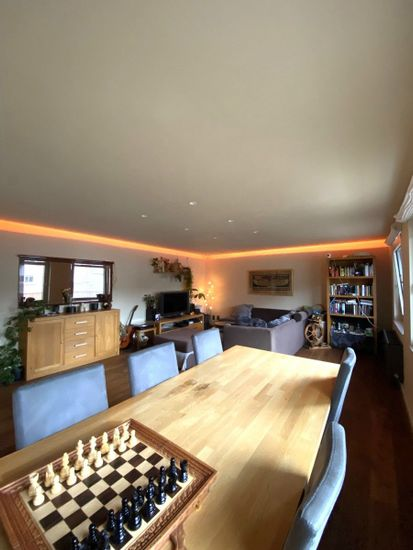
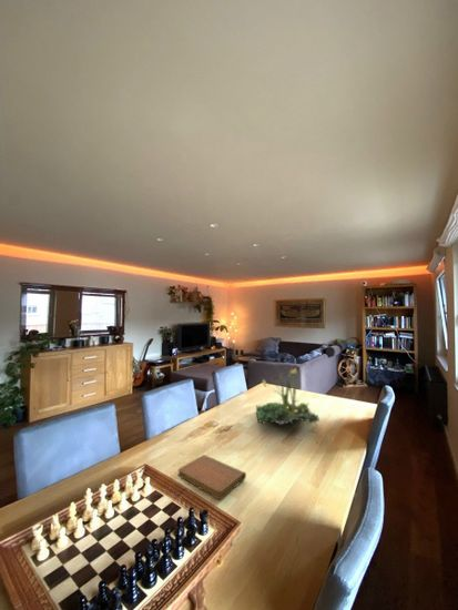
+ plant (283, 395)
+ notebook (211, 474)
